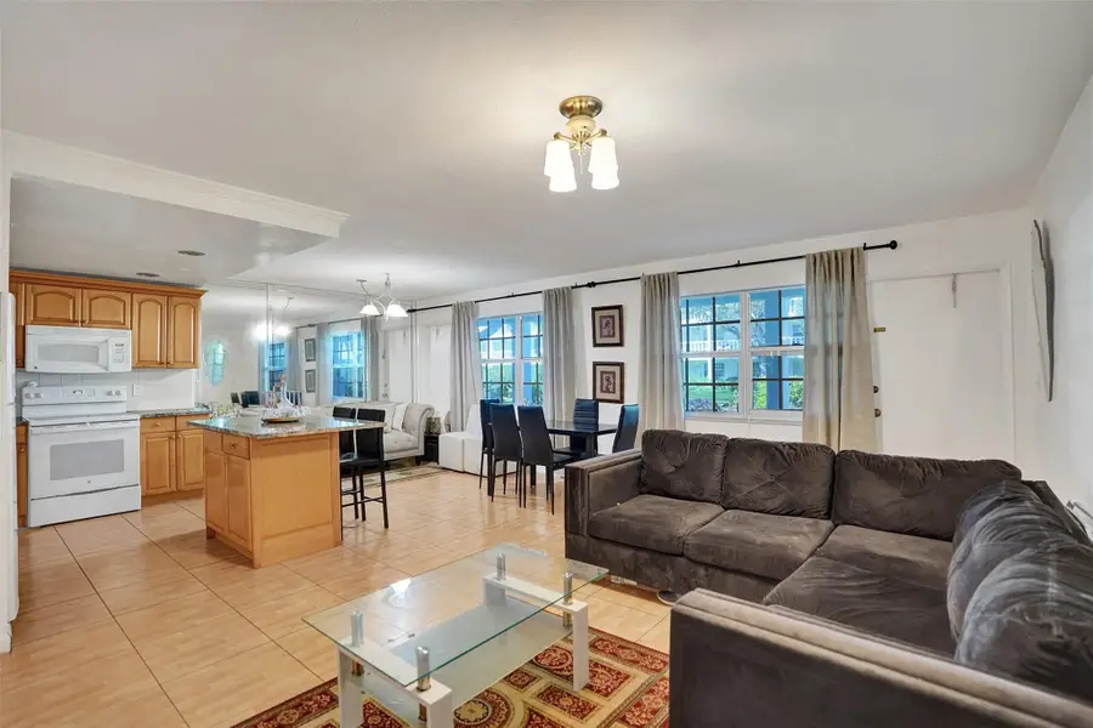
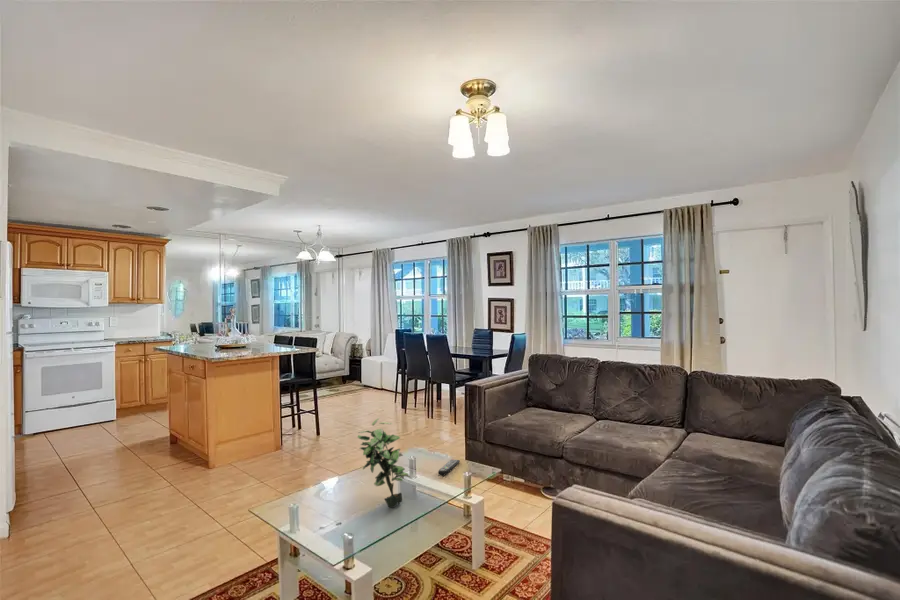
+ potted plant (382, 463)
+ remote control (449, 466)
